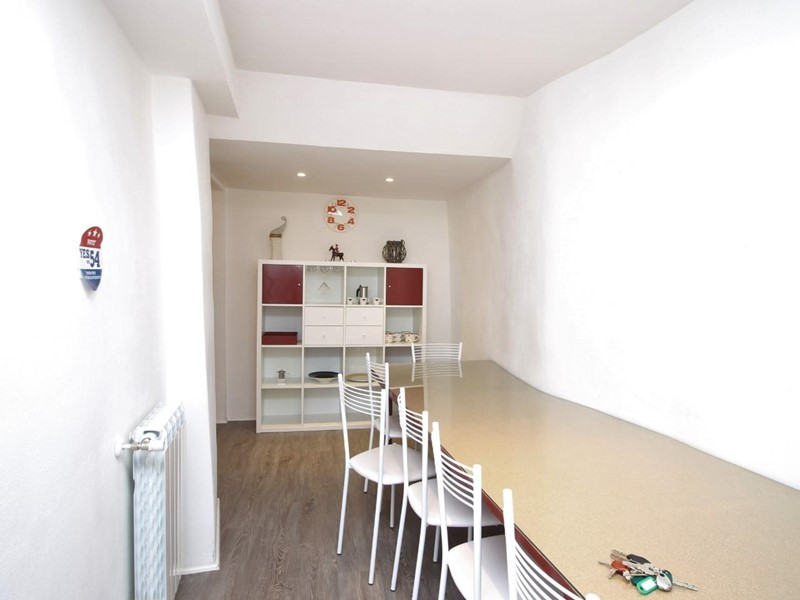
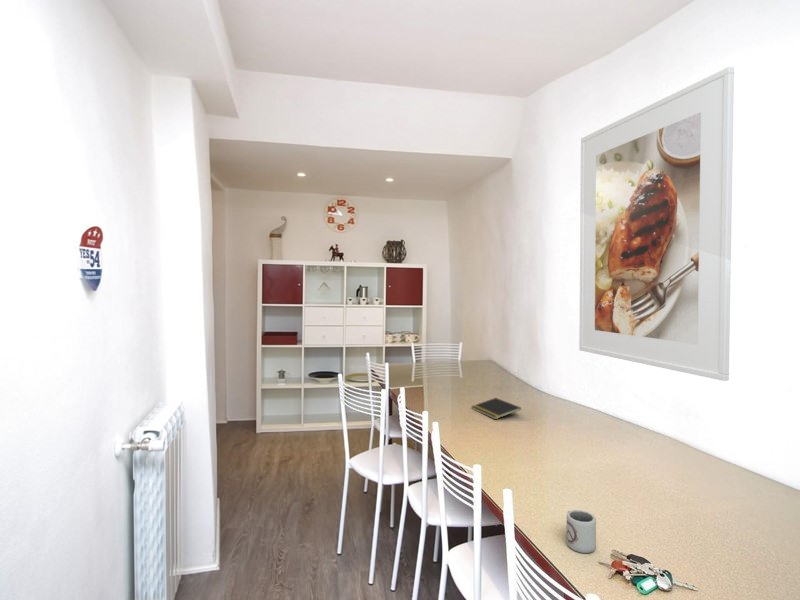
+ notepad (495, 408)
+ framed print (641, 237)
+ cup (578, 528)
